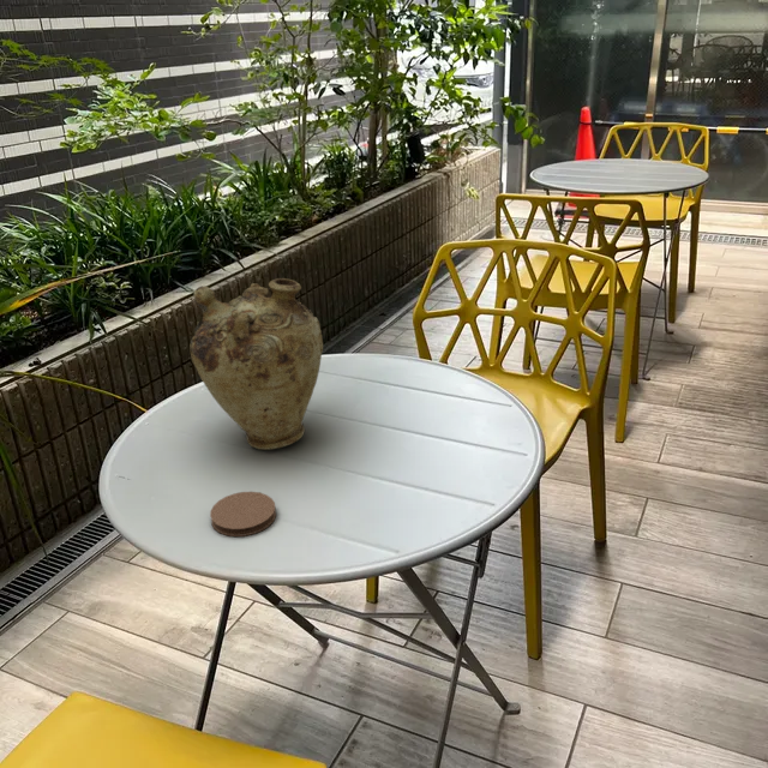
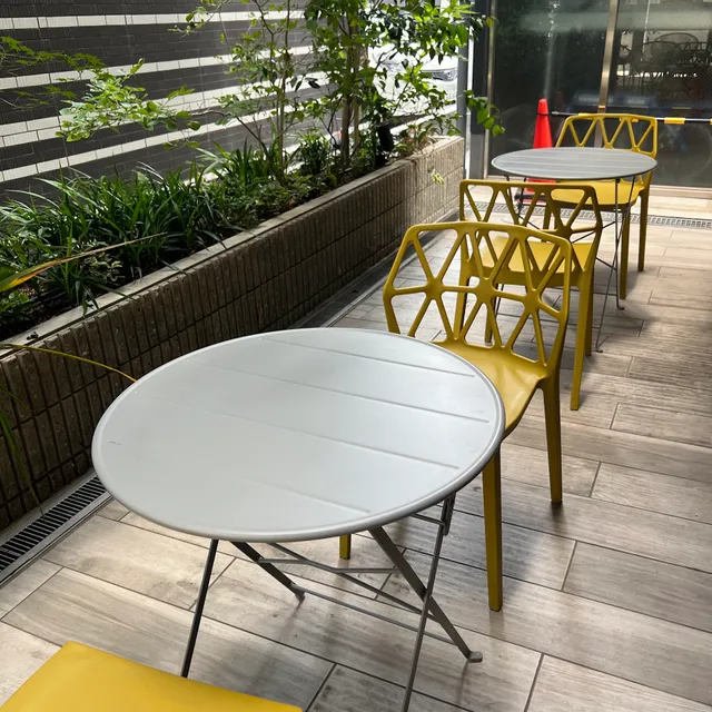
- coaster (242, 512)
- vase (259, 362)
